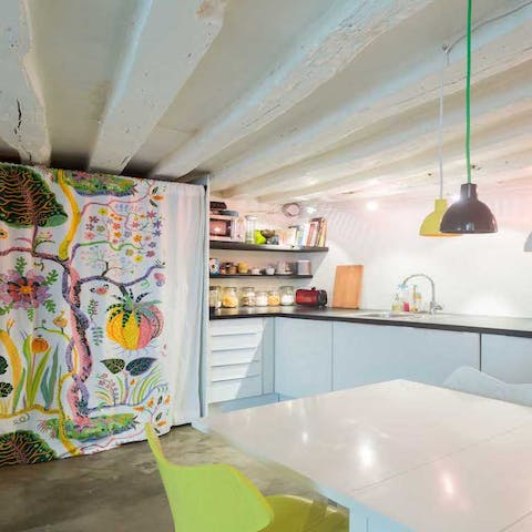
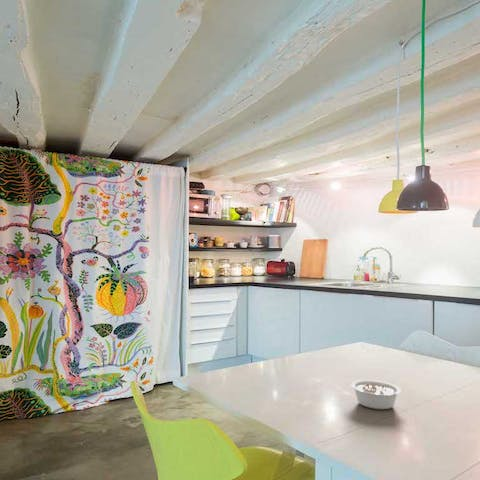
+ legume (377, 394)
